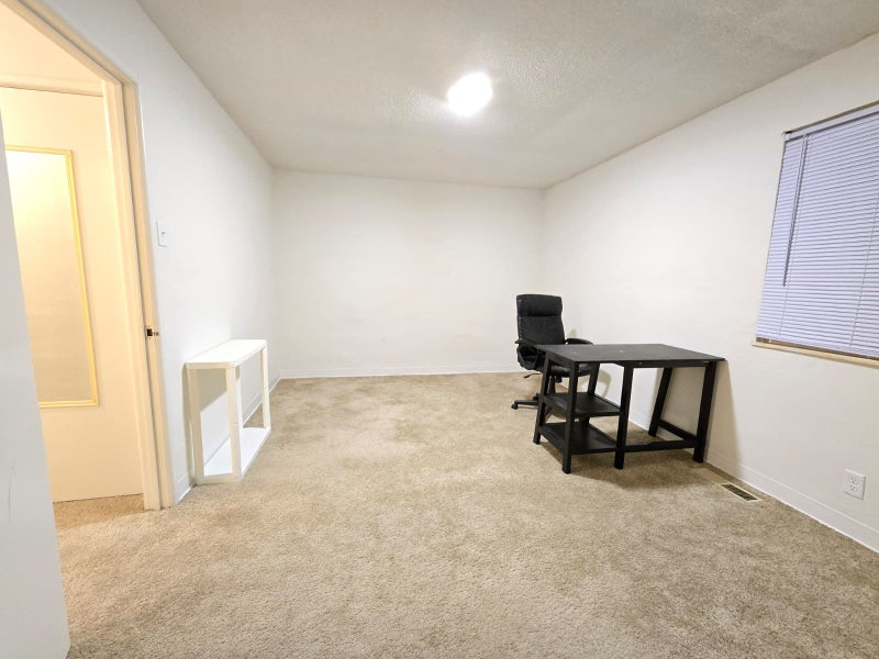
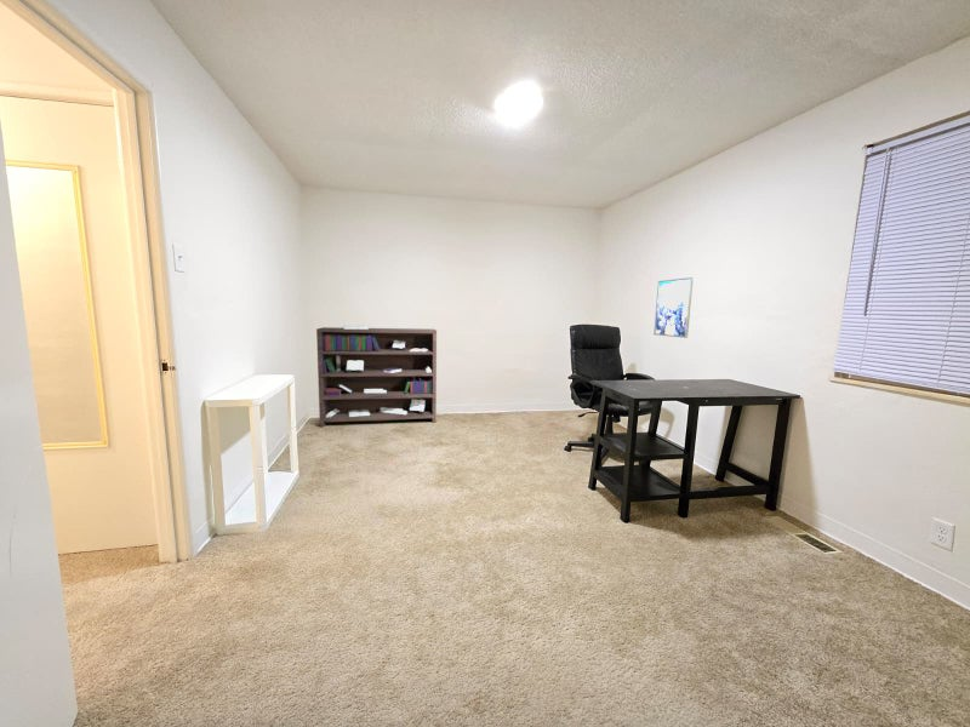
+ bookshelf (380, 373)
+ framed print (672, 308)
